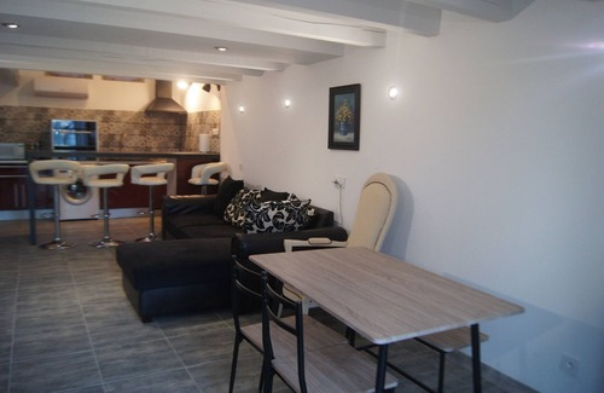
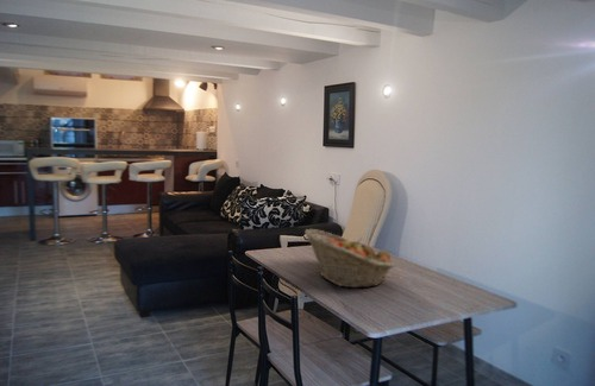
+ fruit basket (347, 254)
